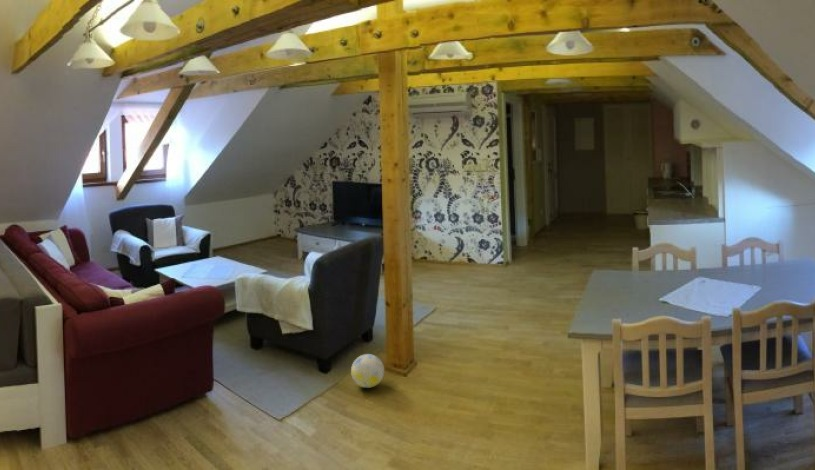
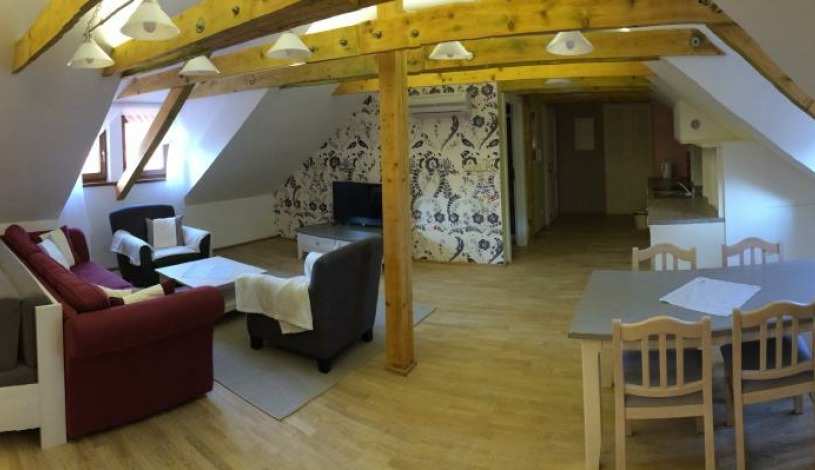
- ball (367, 370)
